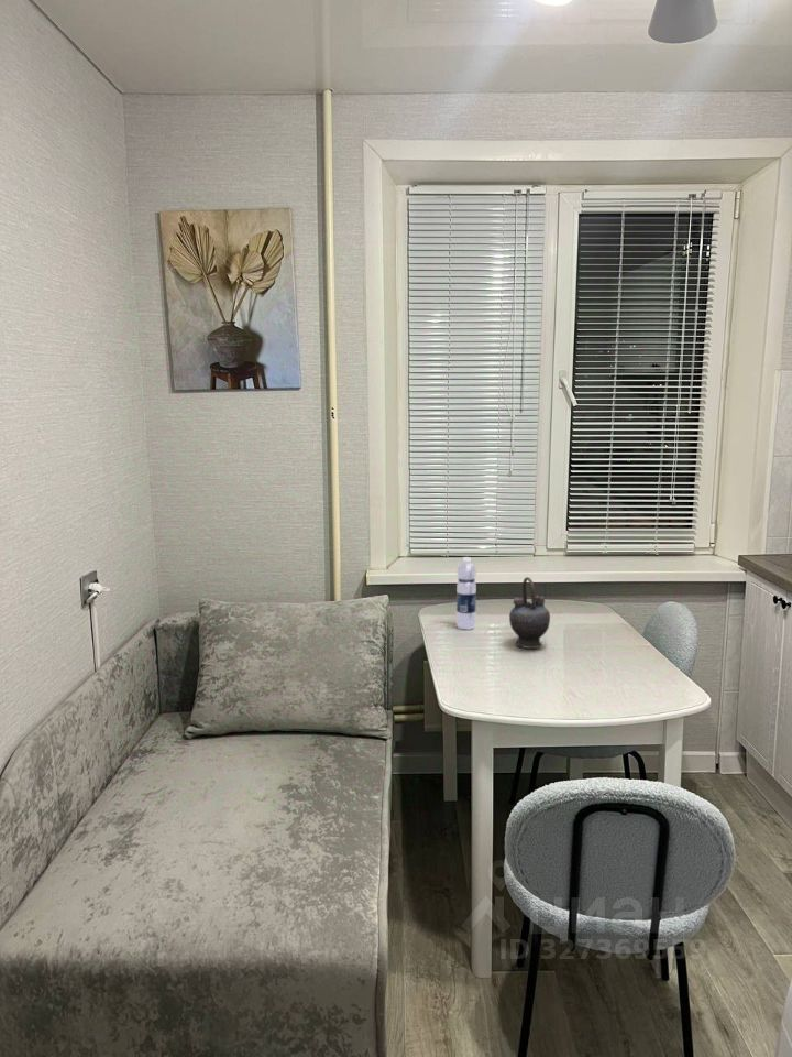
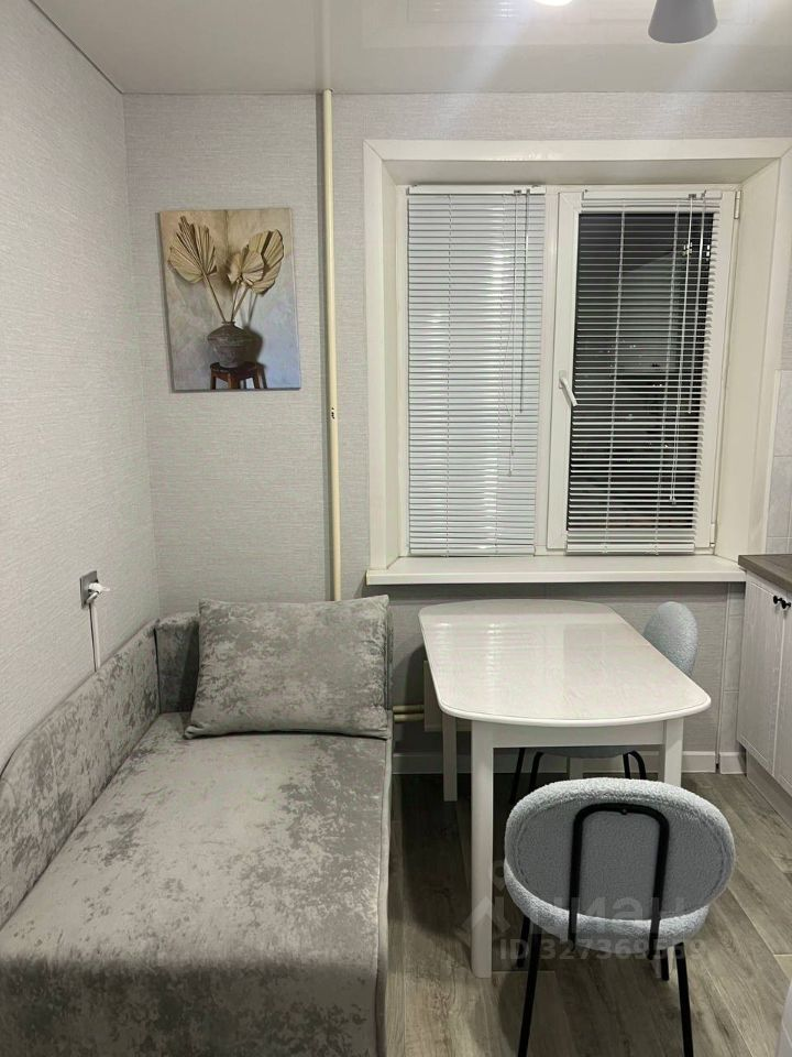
- teapot (528, 610)
- water bottle (465, 592)
